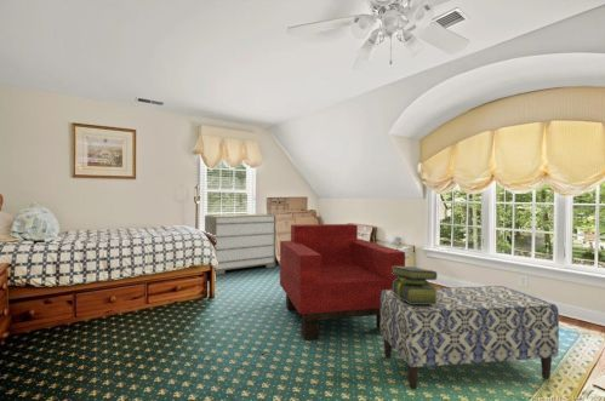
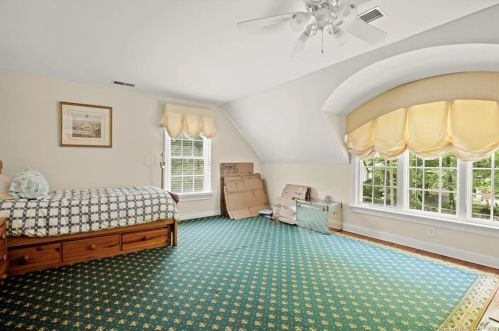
- stack of books (411, 283)
- dresser (240, 241)
- armchair (335, 273)
- bench (462, 331)
